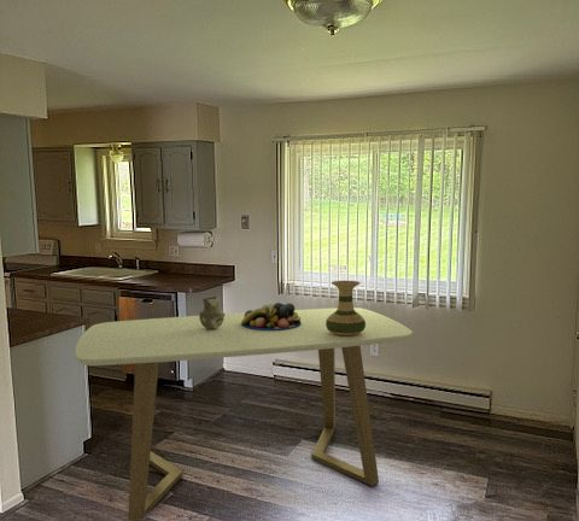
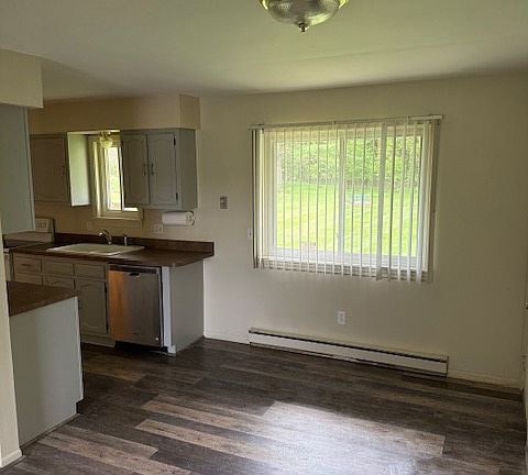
- dining table (247, 355)
- fruit bowl (271, 312)
- ceramic pitcher (212, 312)
- vase (345, 308)
